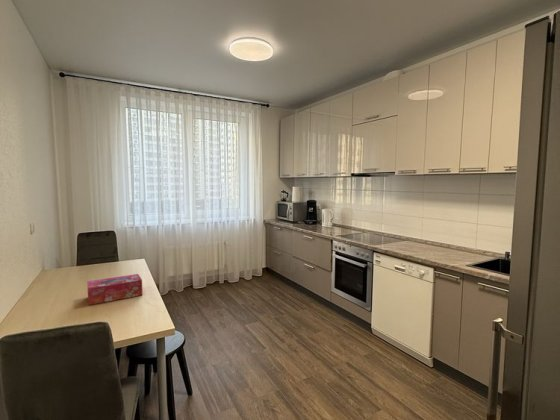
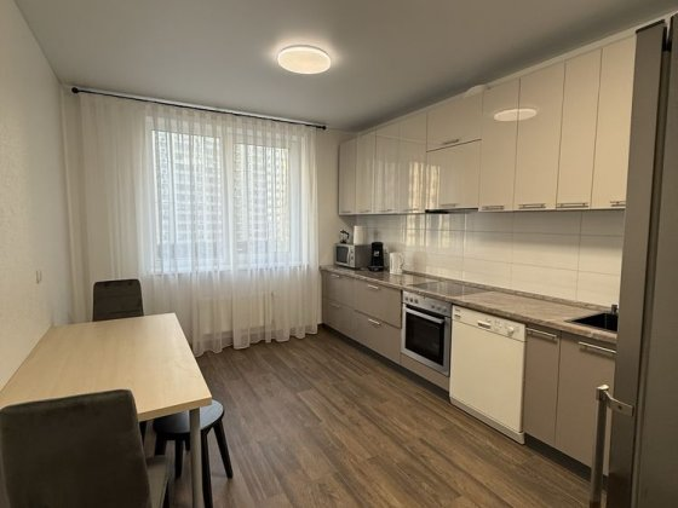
- tissue box (115, 288)
